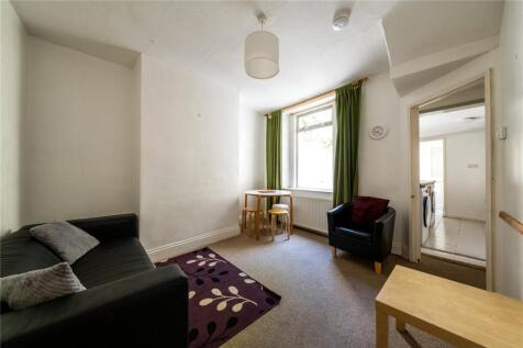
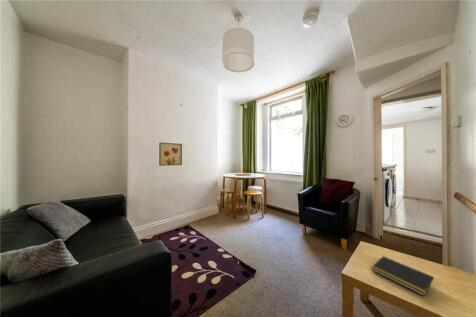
+ notepad (400, 273)
+ wall art (170, 154)
